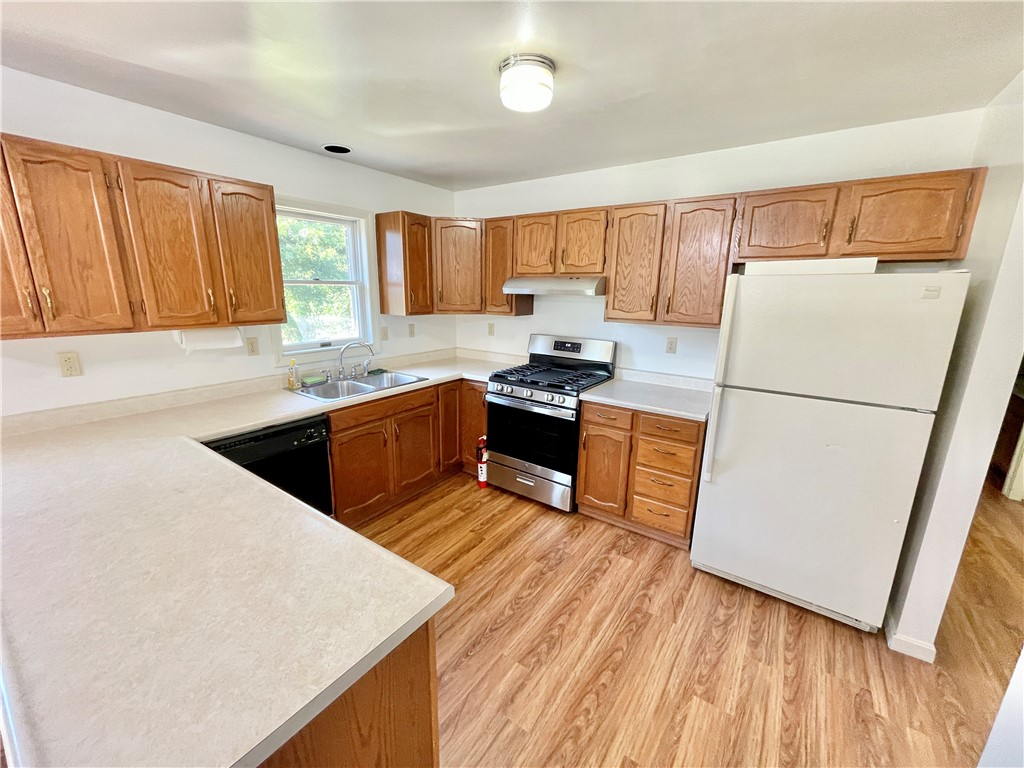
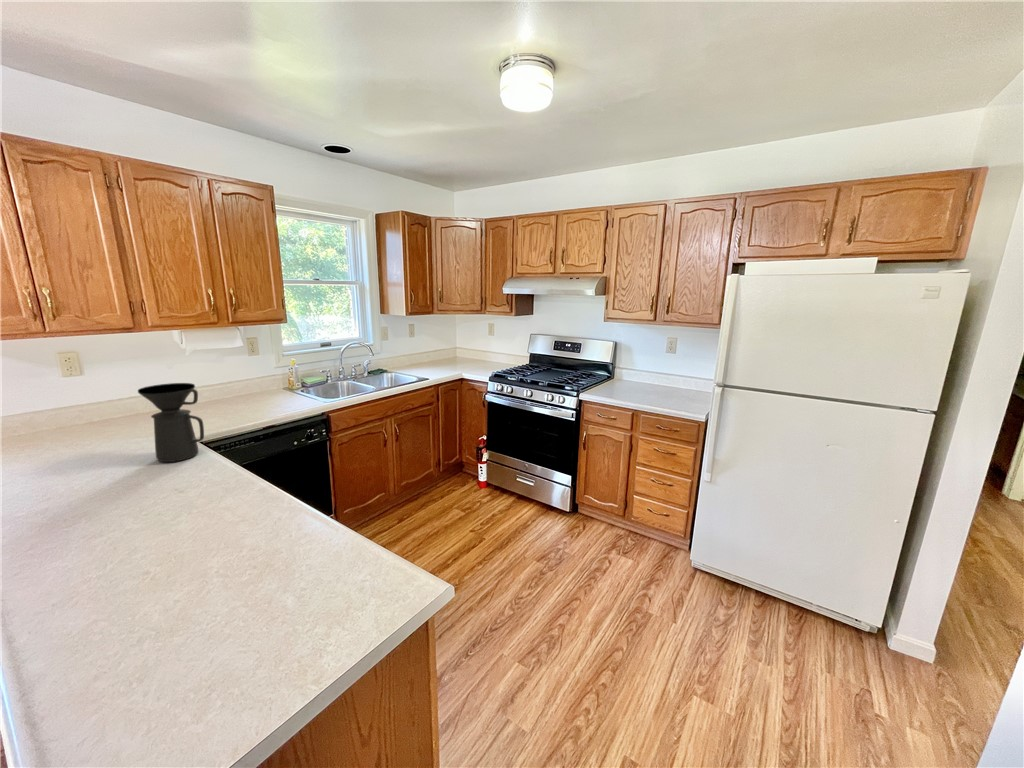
+ coffee maker (172, 422)
